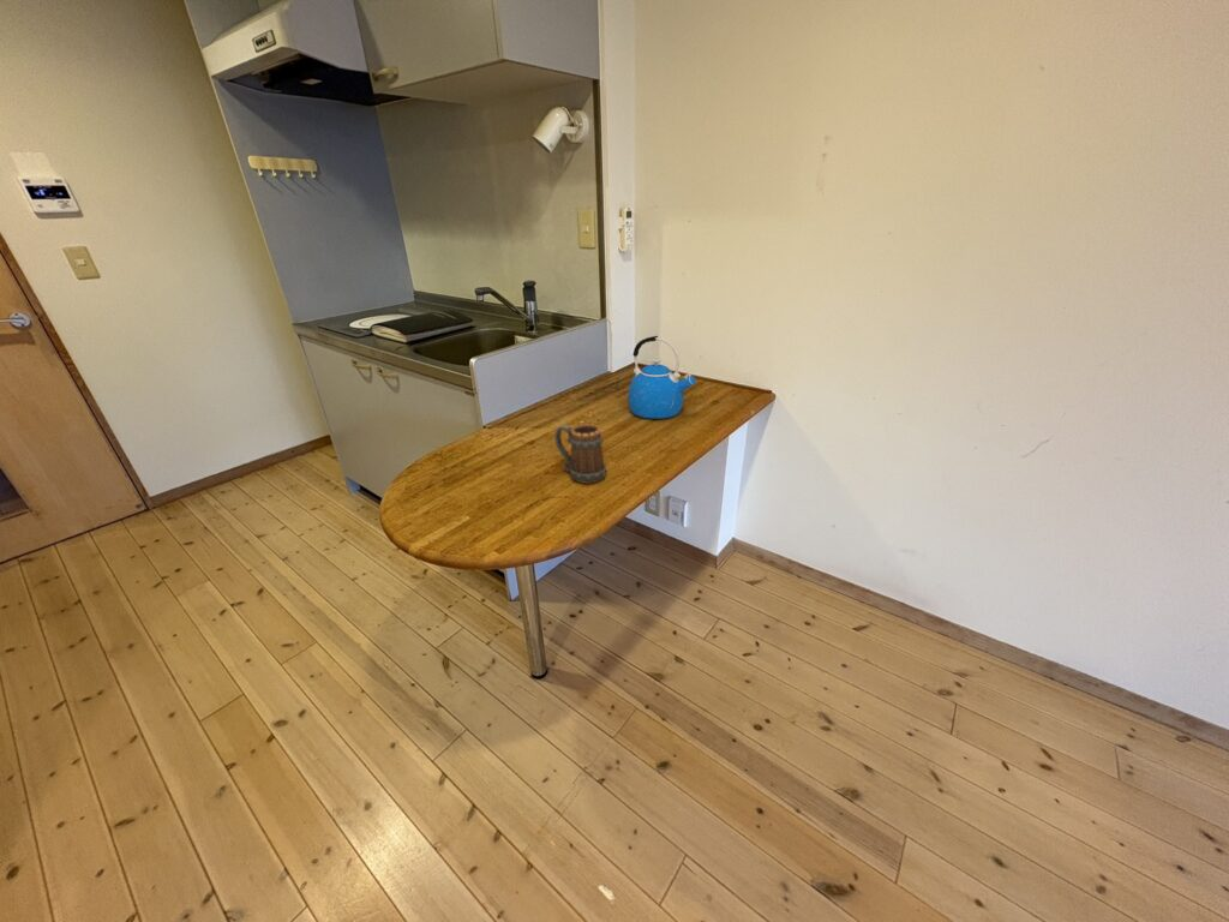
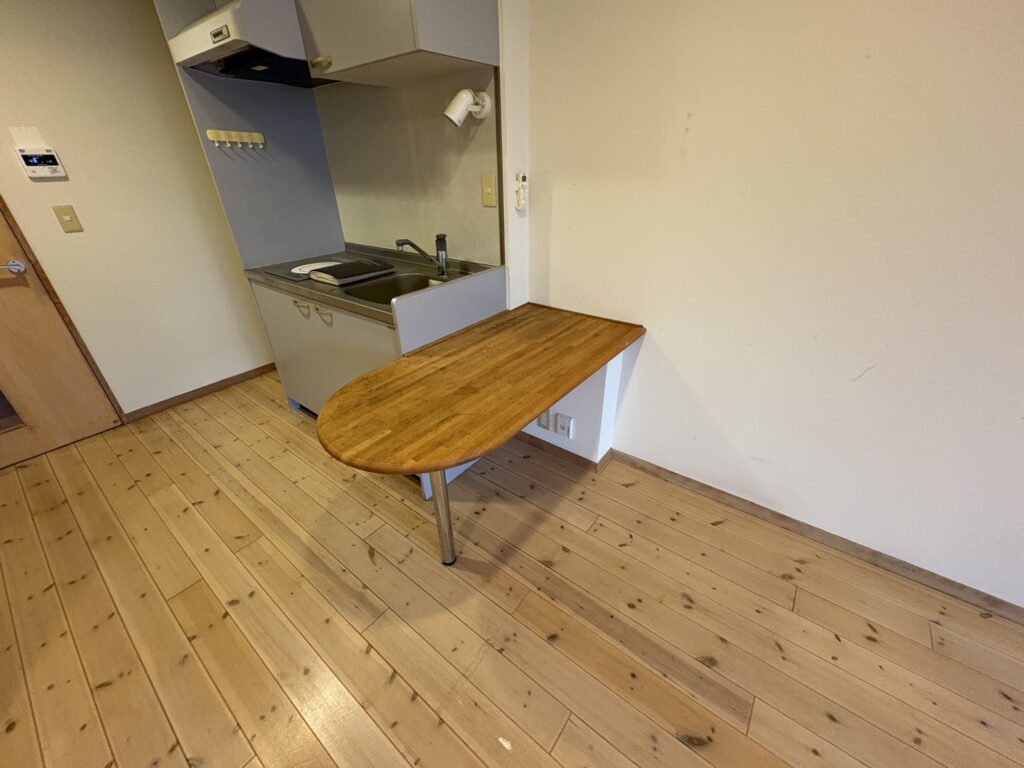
- kettle (661, 375)
- mug (580, 451)
